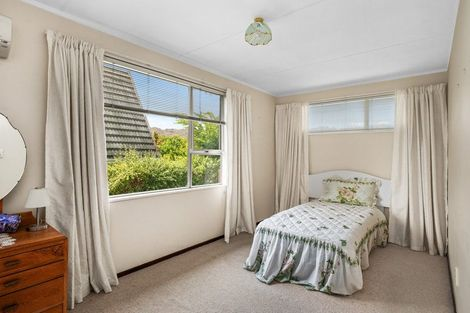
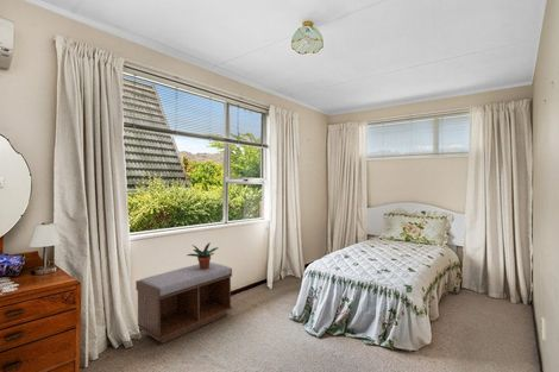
+ bench (187, 297)
+ potted plant (203, 254)
